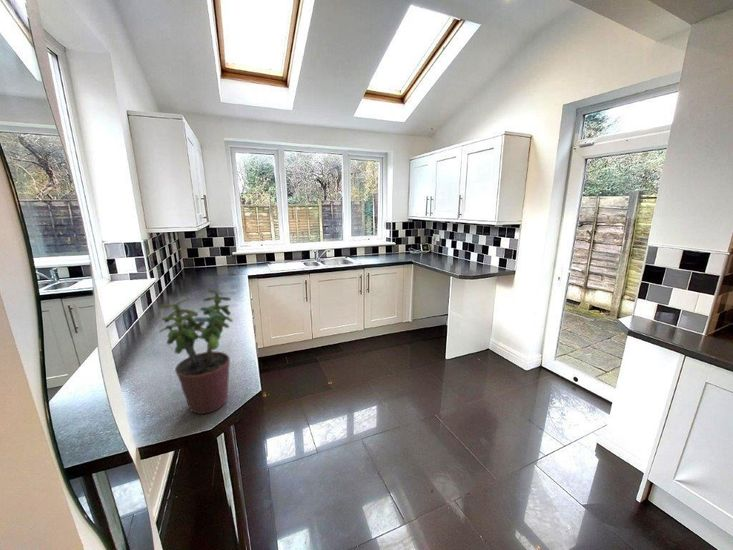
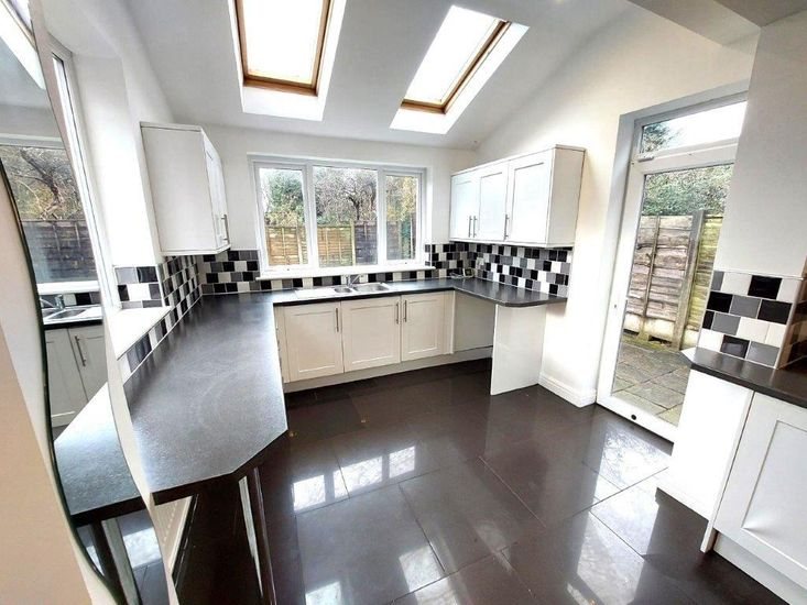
- potted plant (207, 351)
